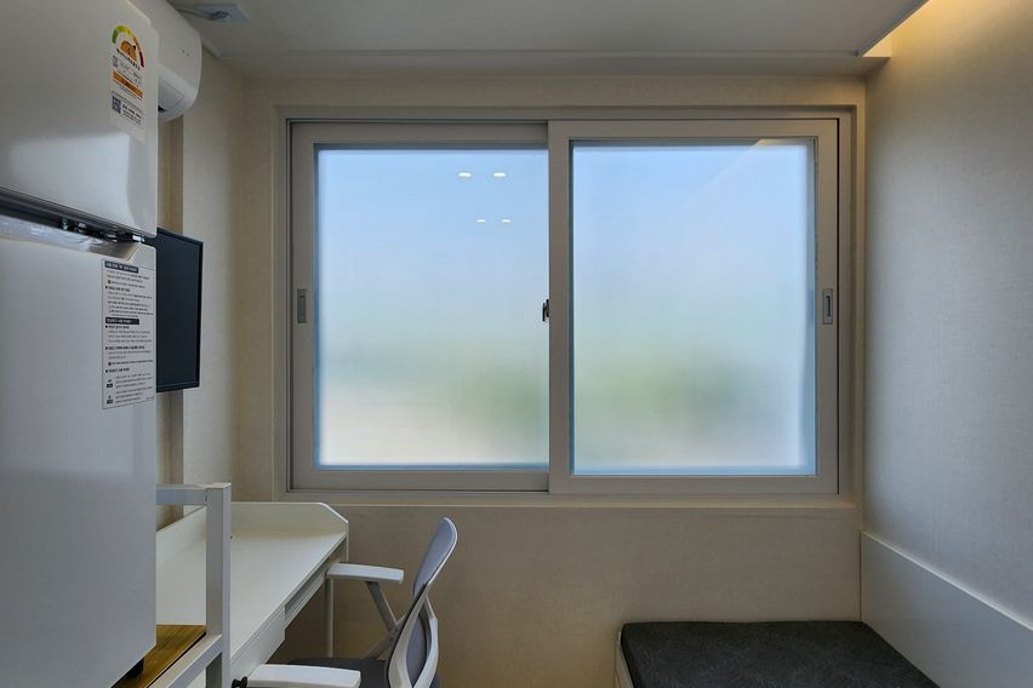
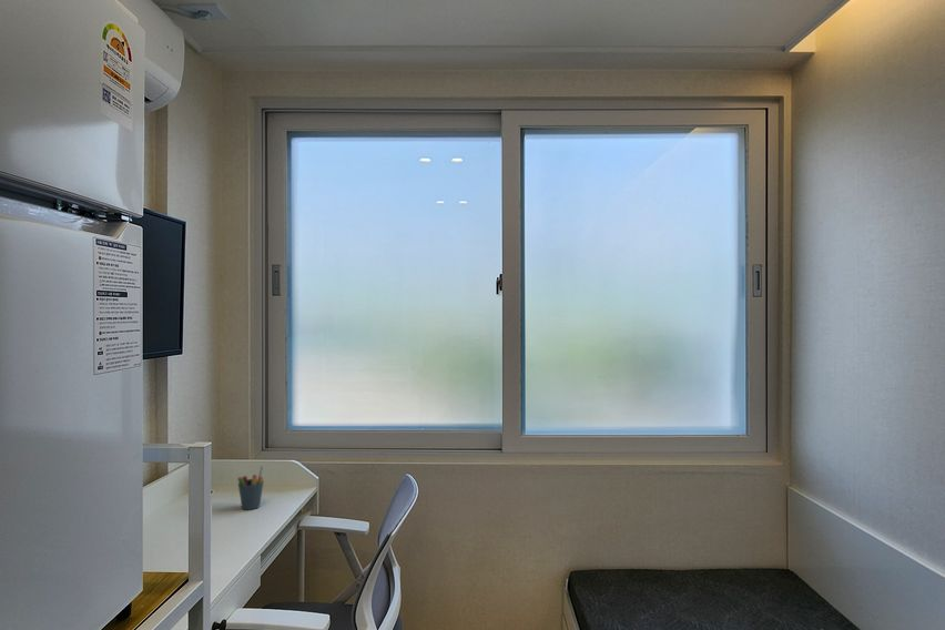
+ pen holder (251, 488)
